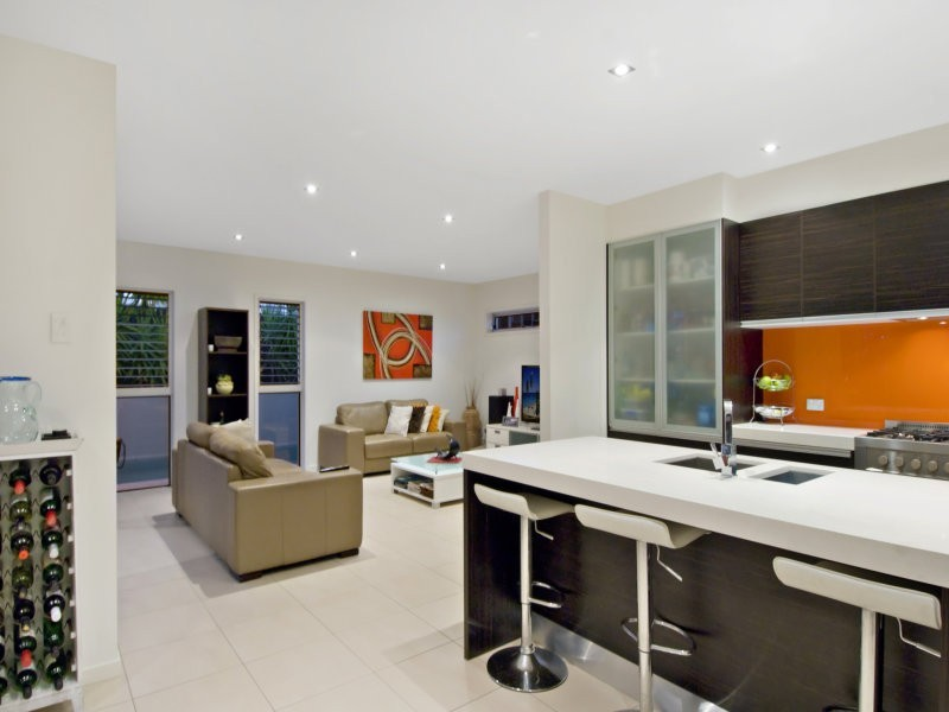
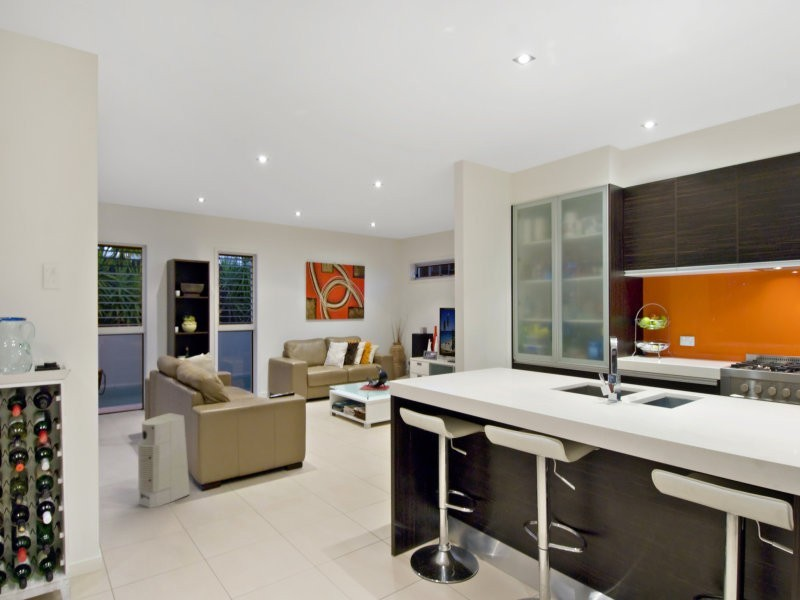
+ air purifier (163, 458)
